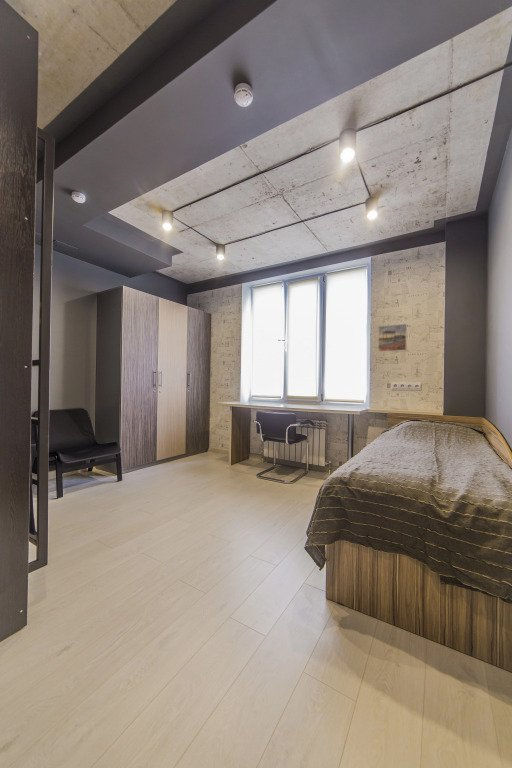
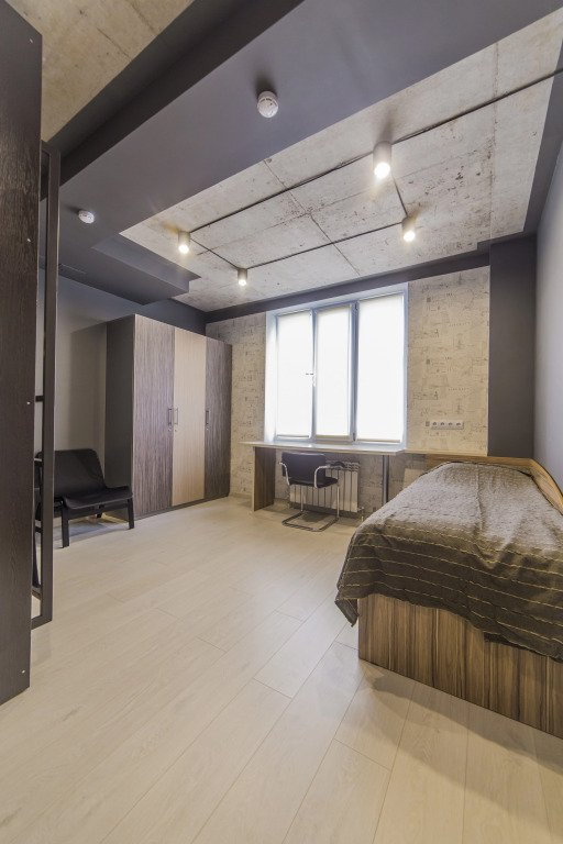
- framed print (392, 338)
